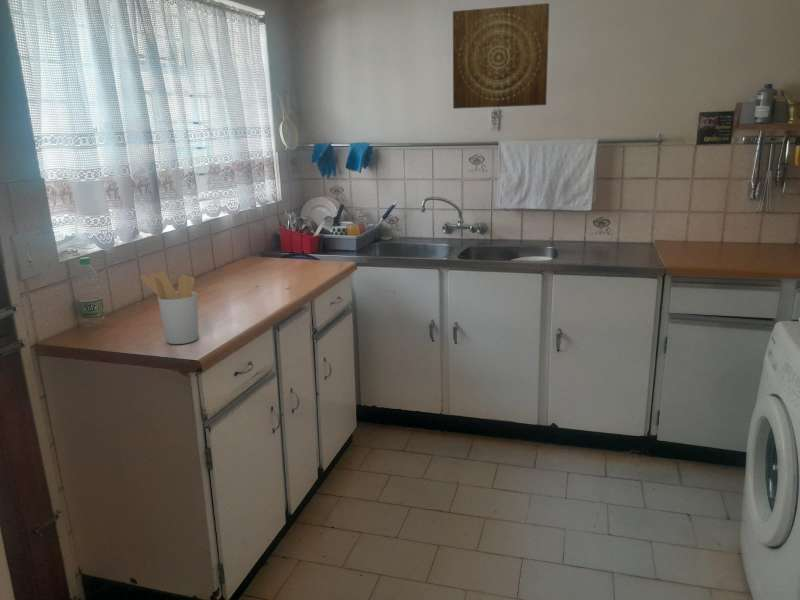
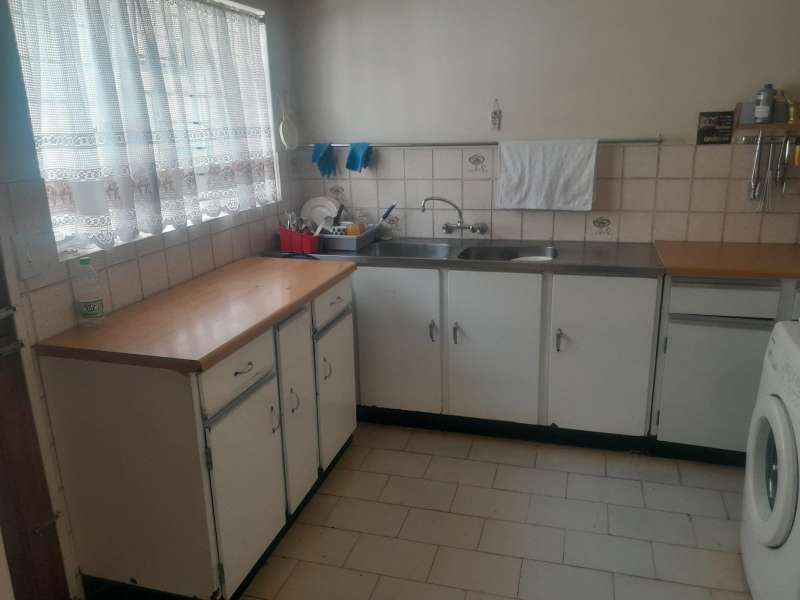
- utensil holder (171, 305)
- wall art (499, 58)
